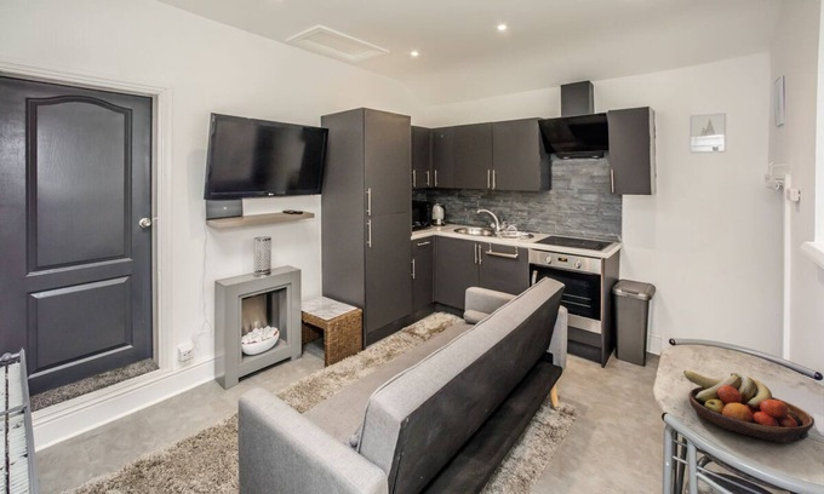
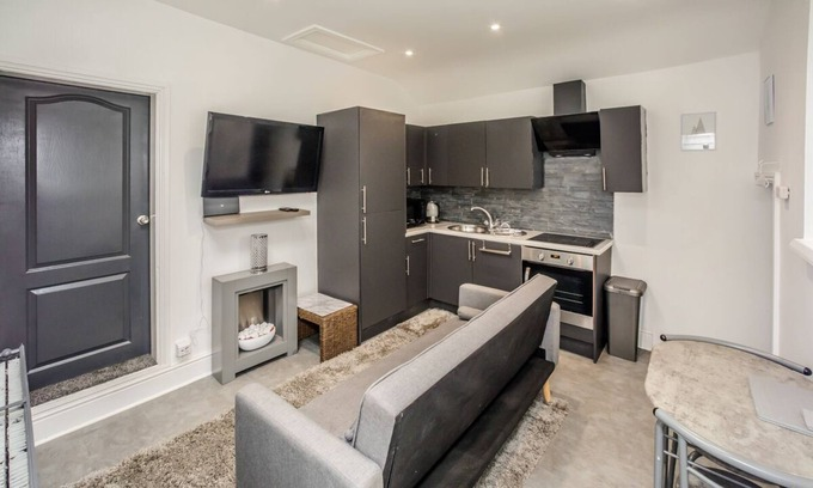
- fruit bowl (744, 401)
